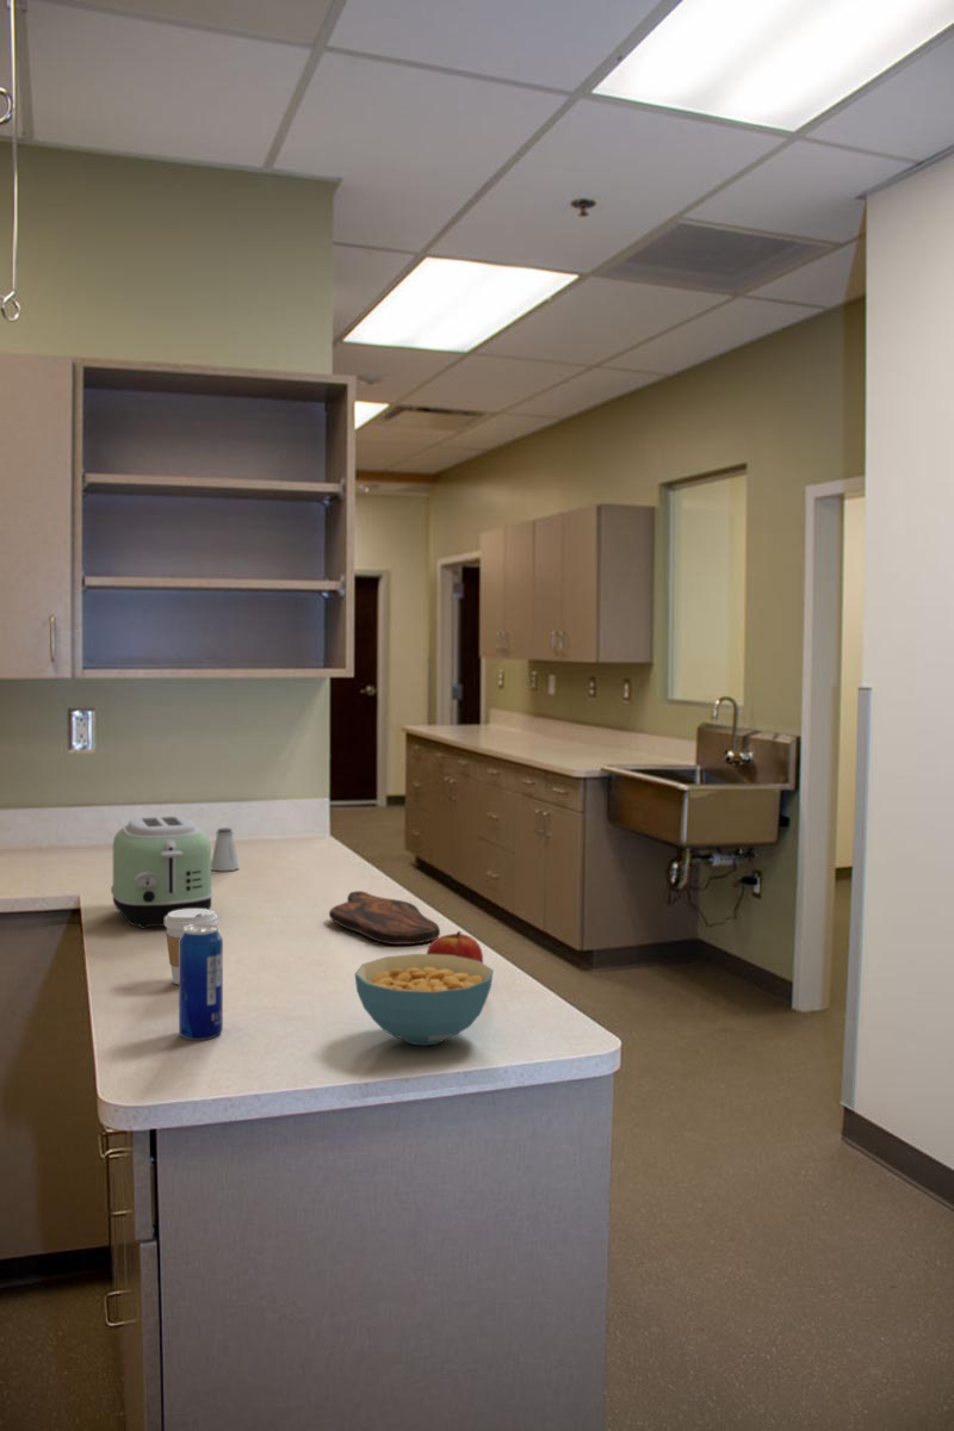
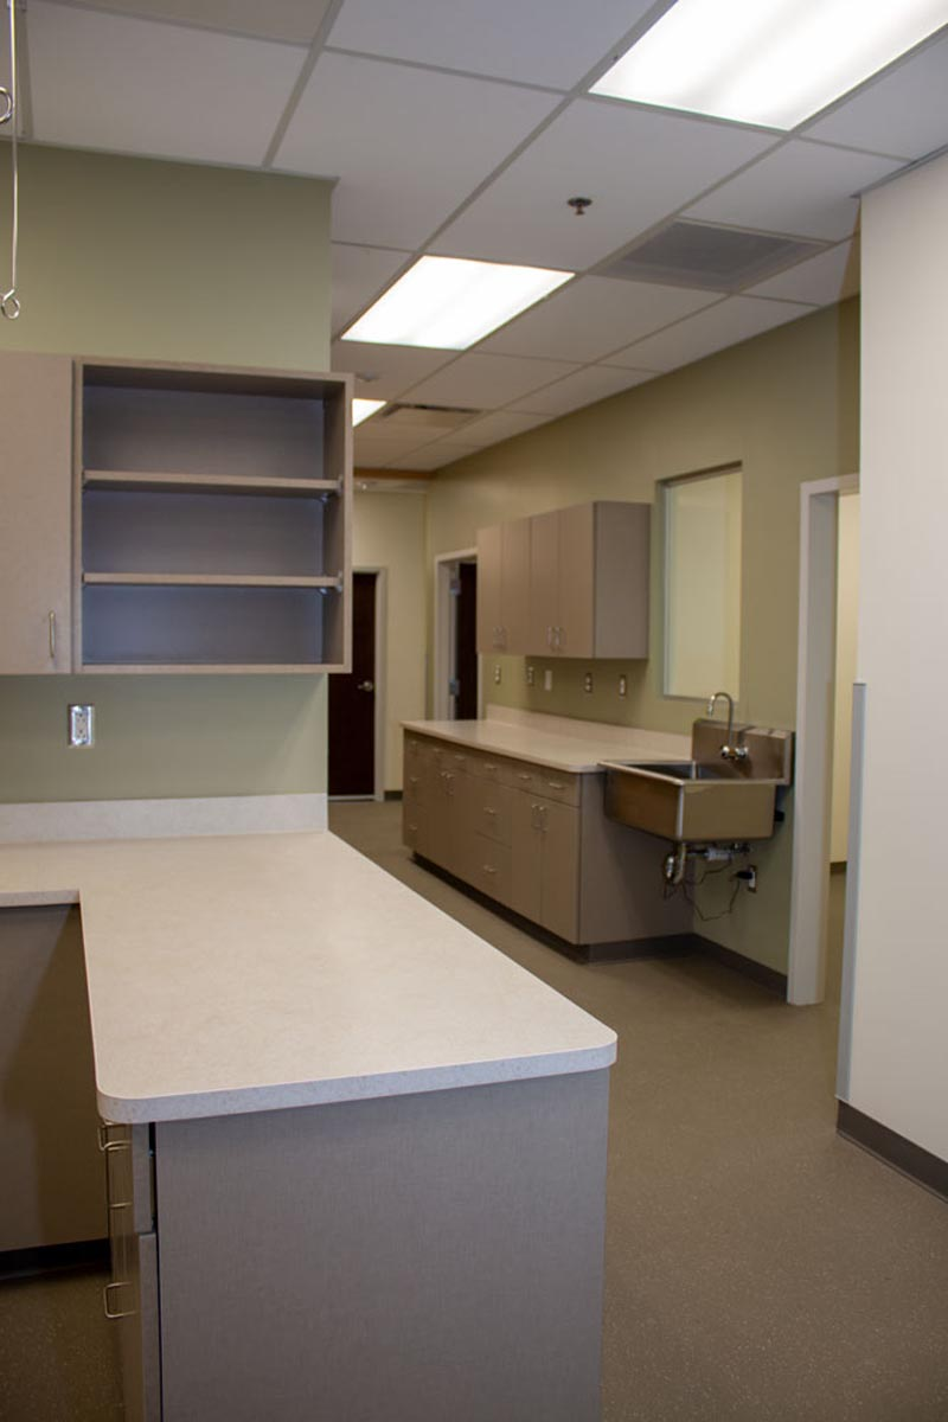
- toaster (162, 869)
- cutting board (376, 915)
- beverage can (200, 981)
- saltshaker (224, 848)
- cereal bowl (423, 1004)
- coffee cup (178, 944)
- apple (454, 955)
